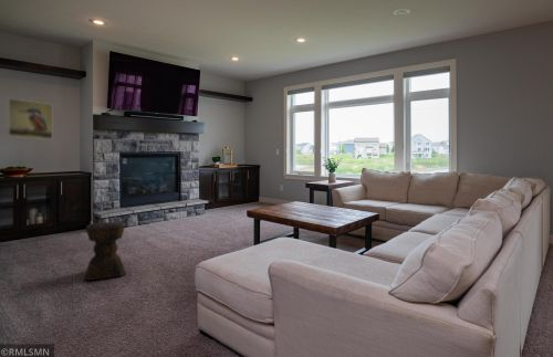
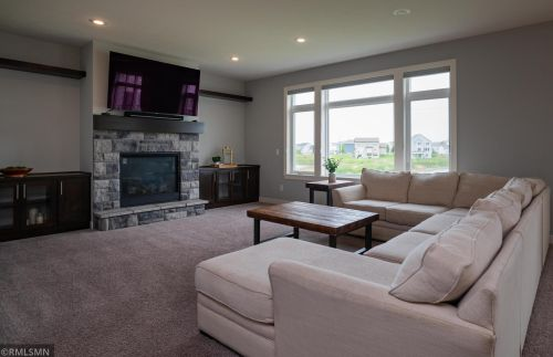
- stool (105, 248)
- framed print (31, 119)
